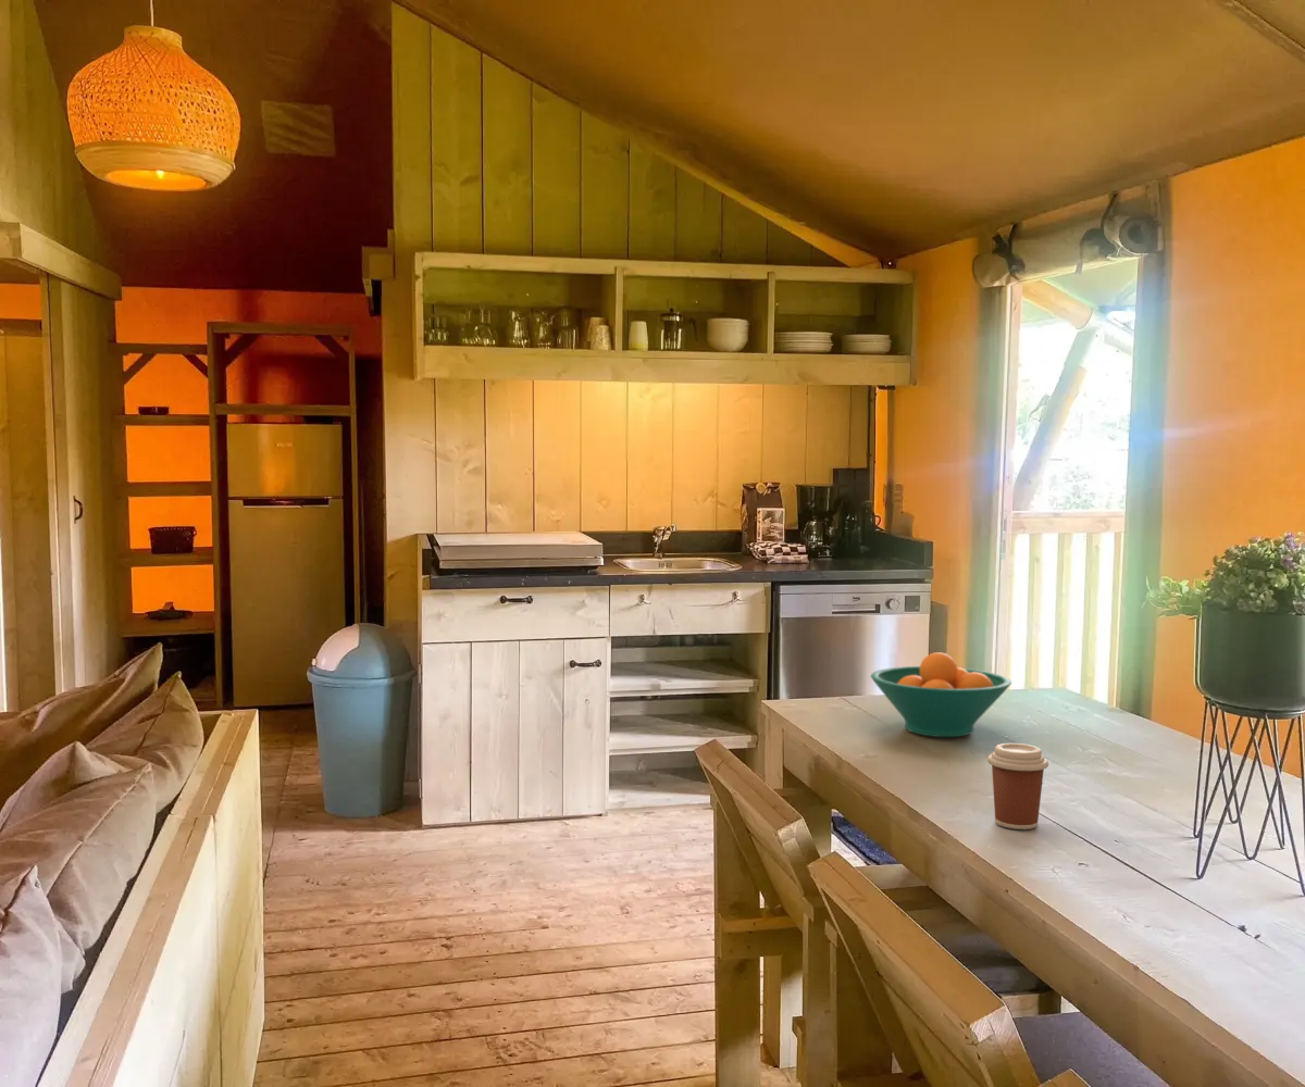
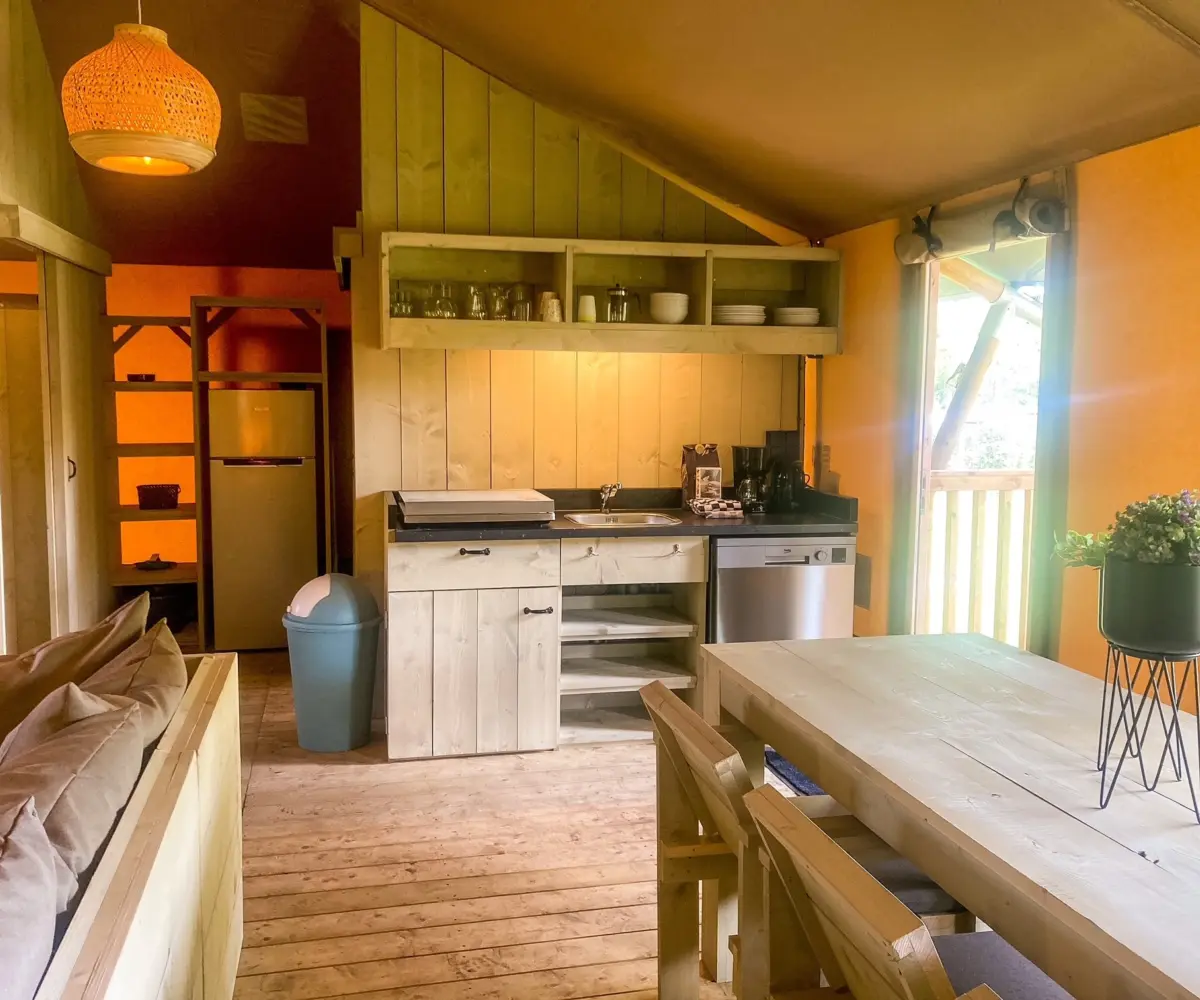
- fruit bowl (940, 691)
- coffee cup (1017, 785)
